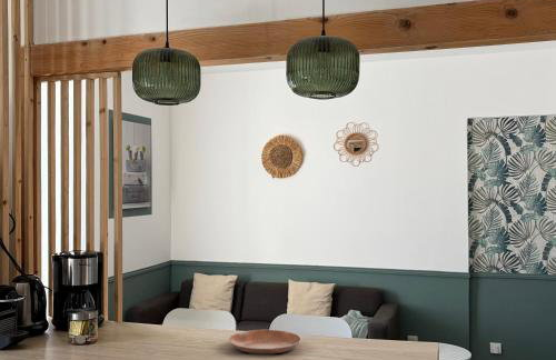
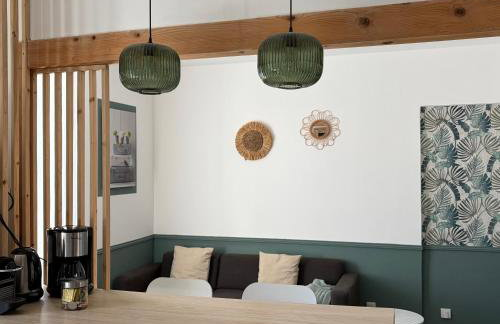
- bowl (265, 342)
